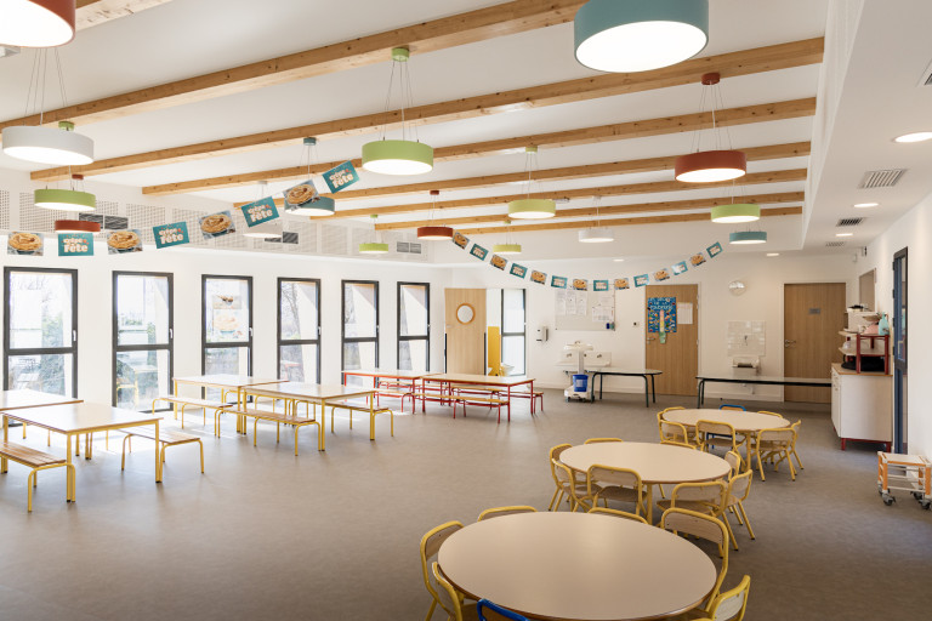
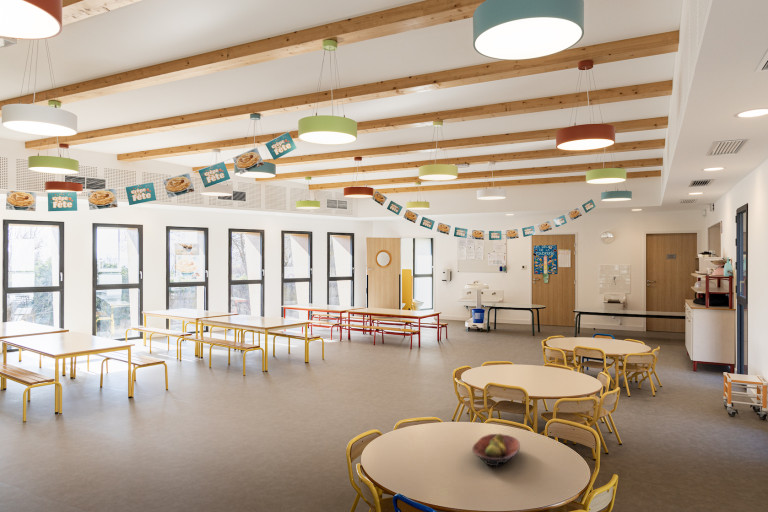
+ fruit bowl (496, 446)
